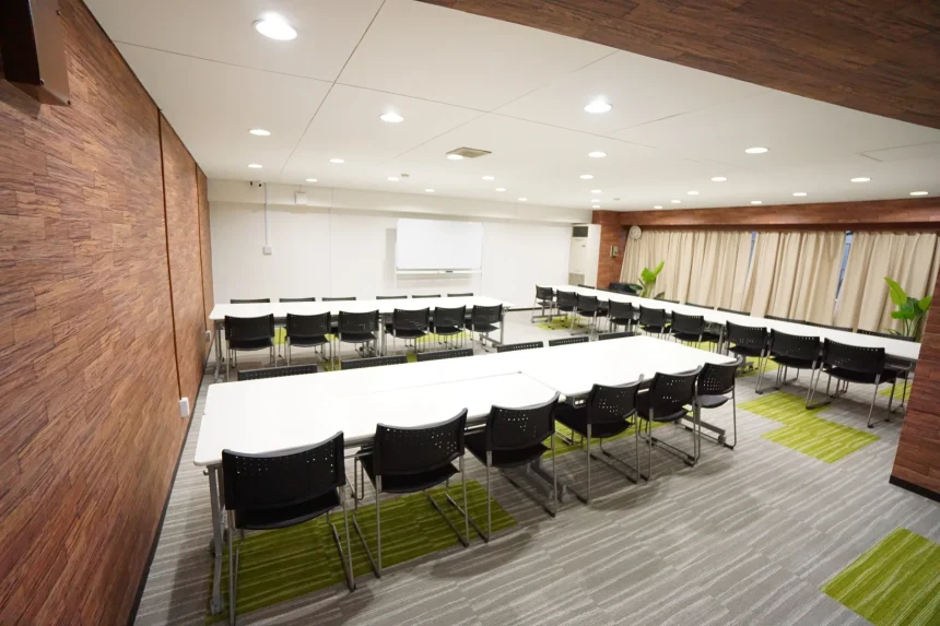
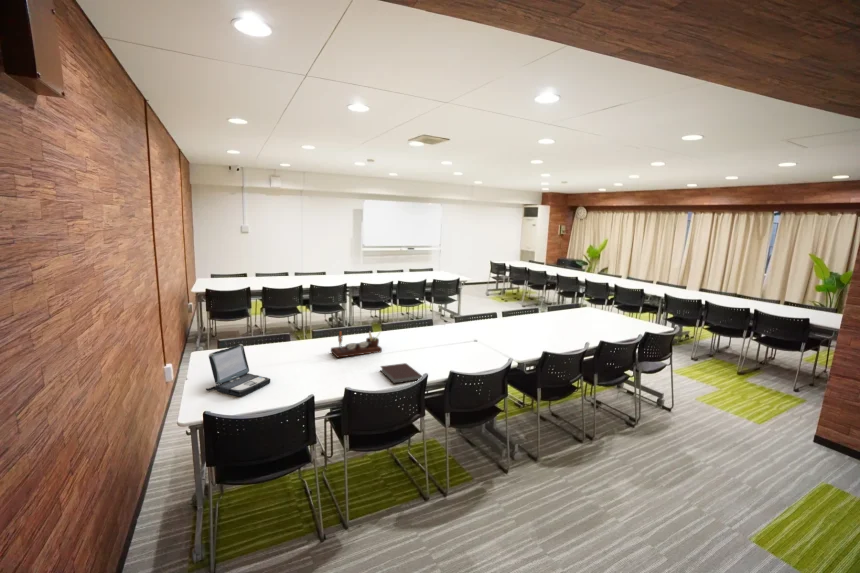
+ desk organizer (360, 342)
+ laptop (239, 368)
+ notebook (400, 372)
